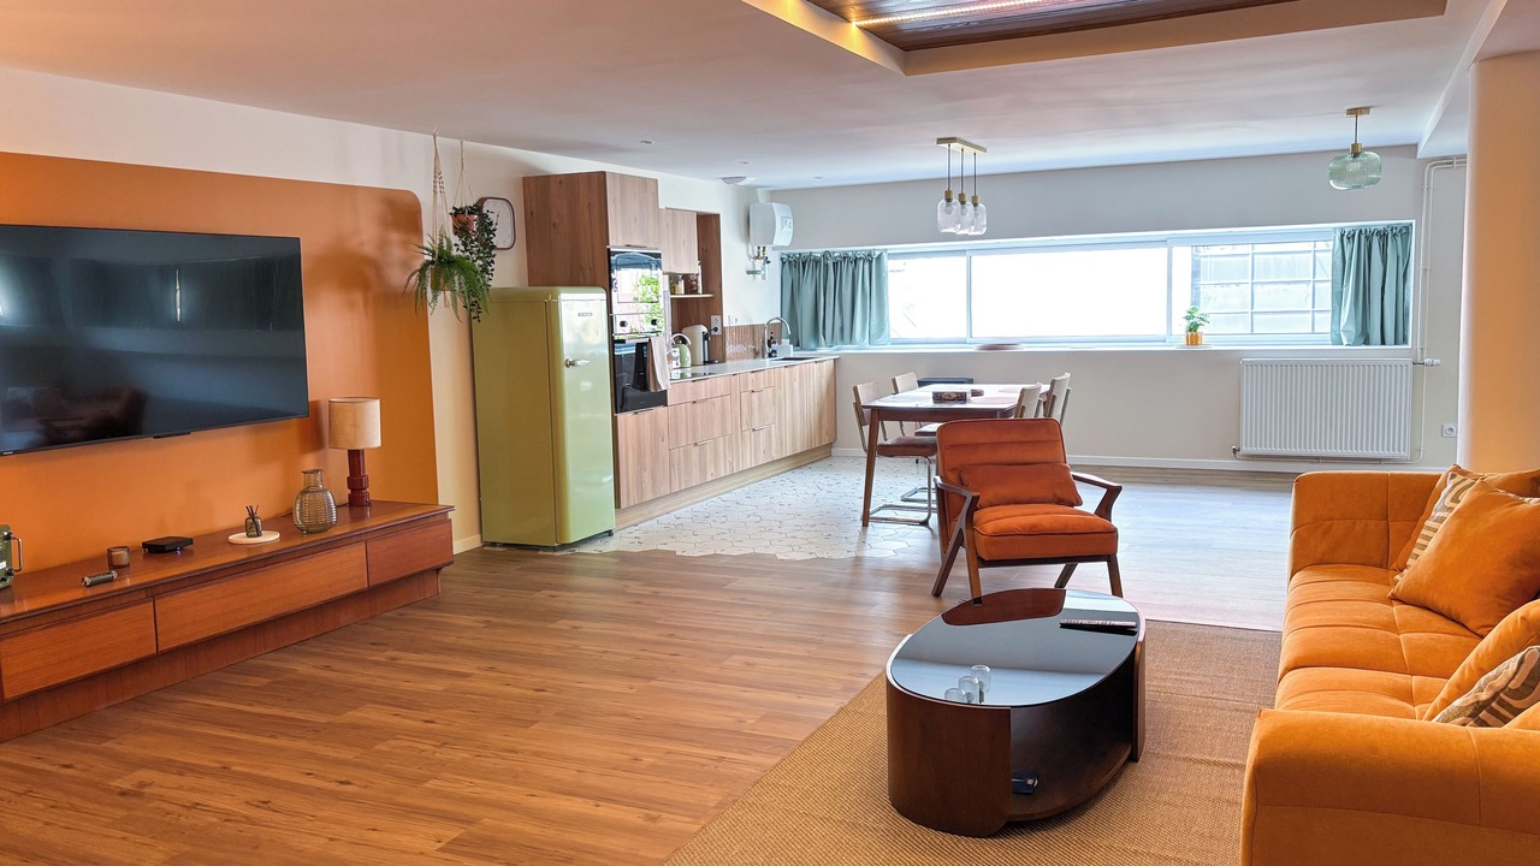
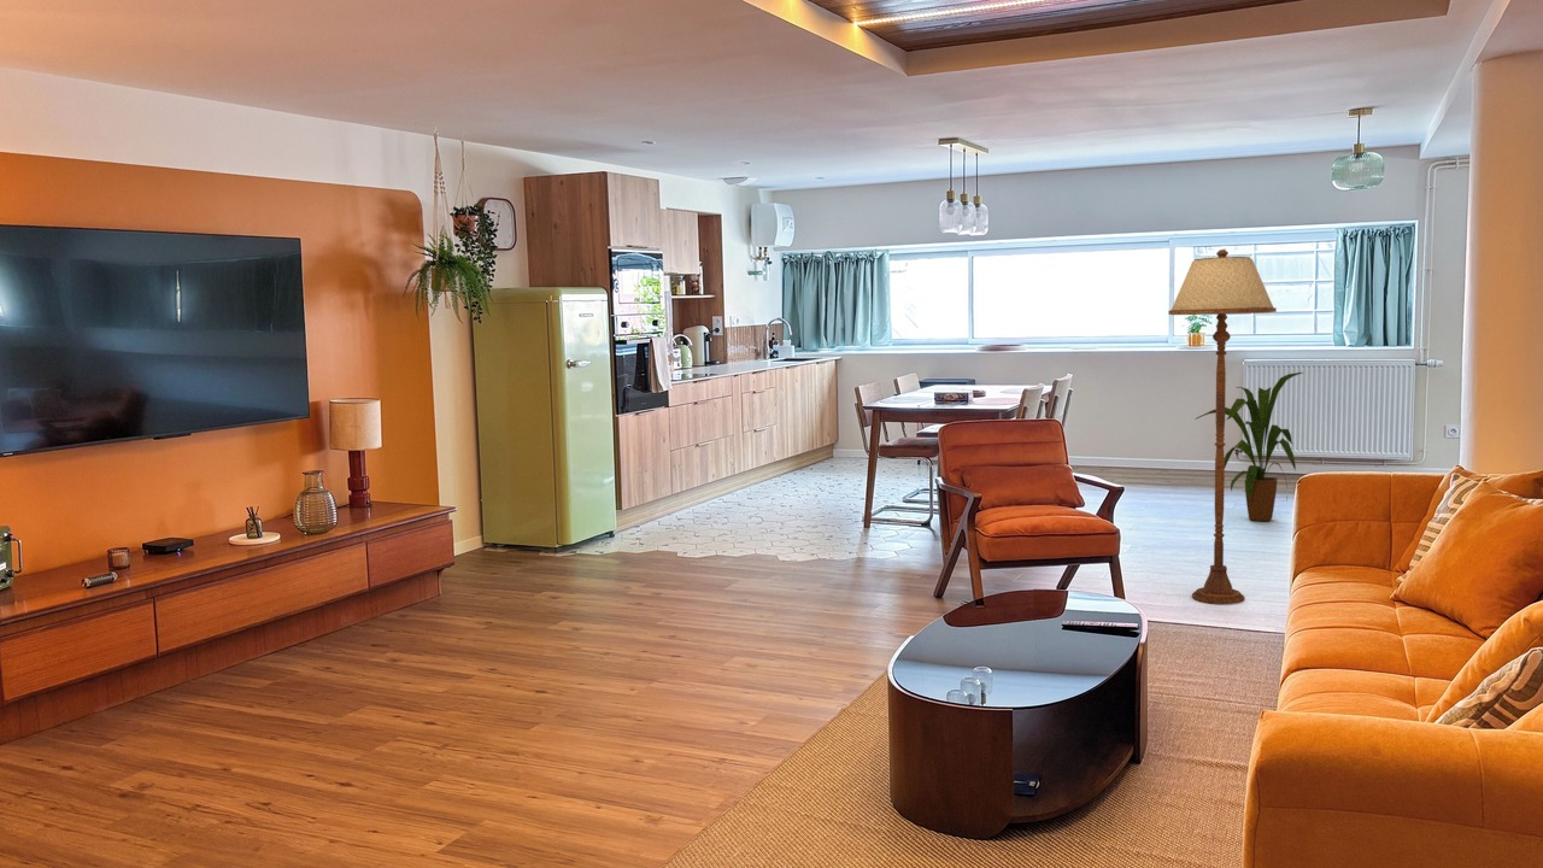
+ house plant (1248, 446)
+ floor lamp (1220, 426)
